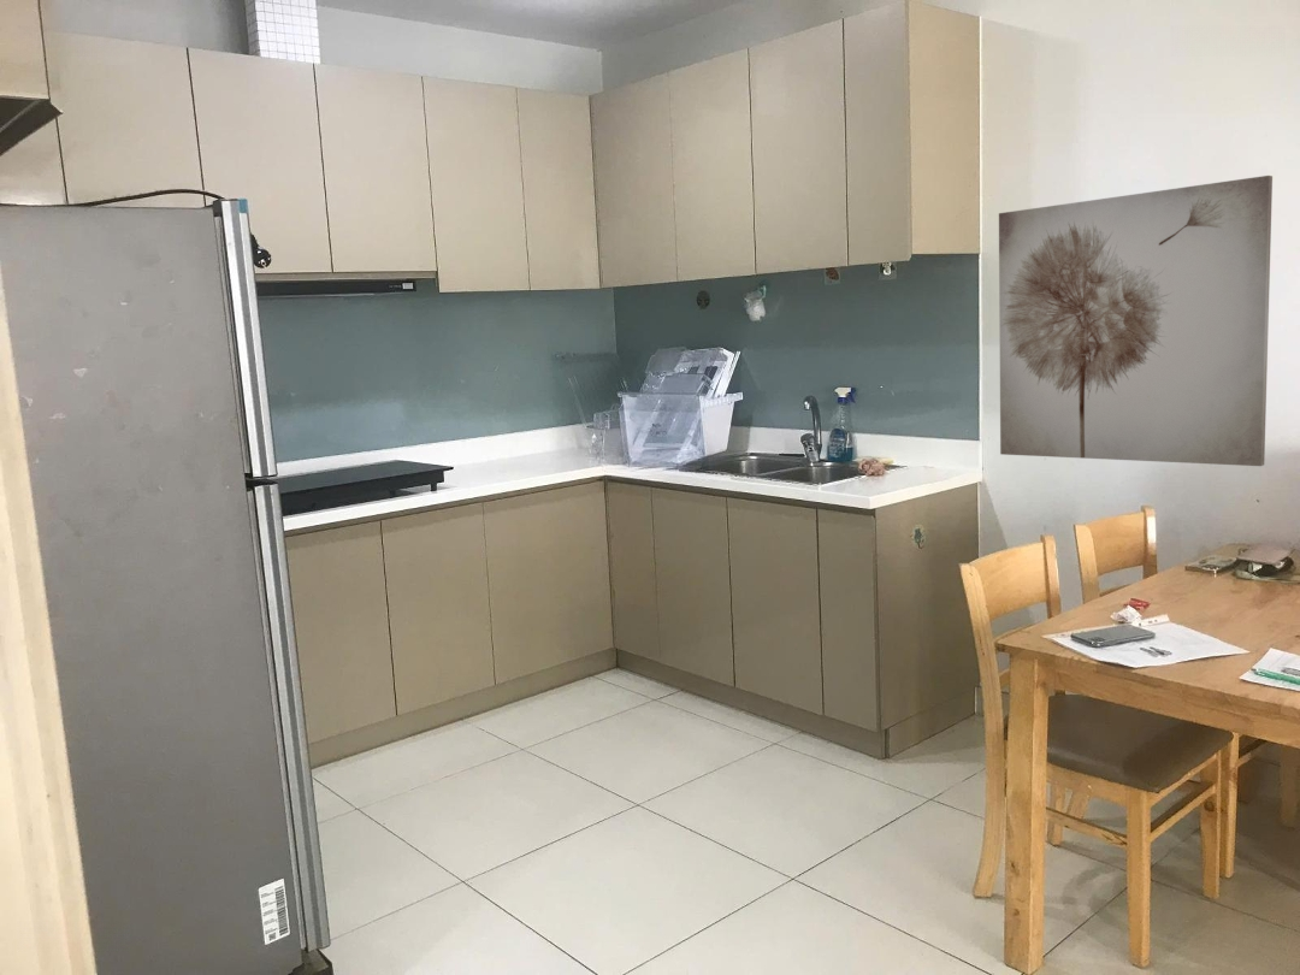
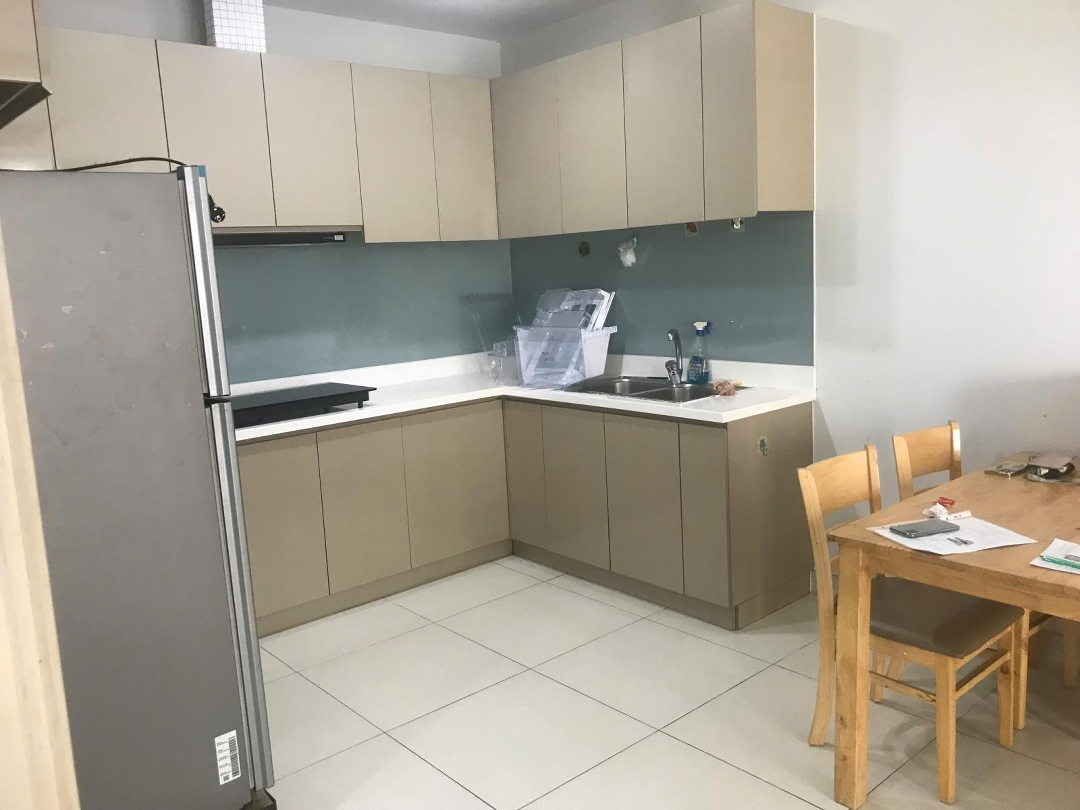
- wall art (1122, 330)
